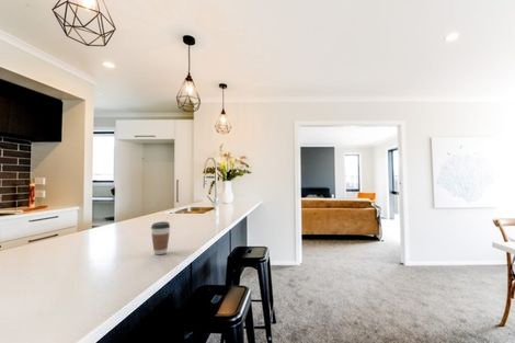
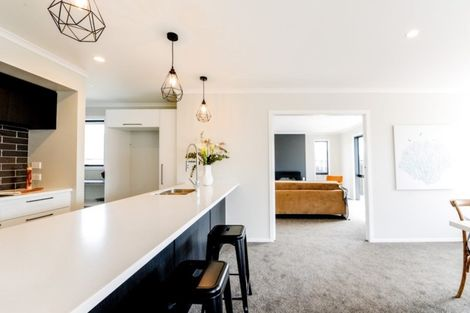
- coffee cup (160, 238)
